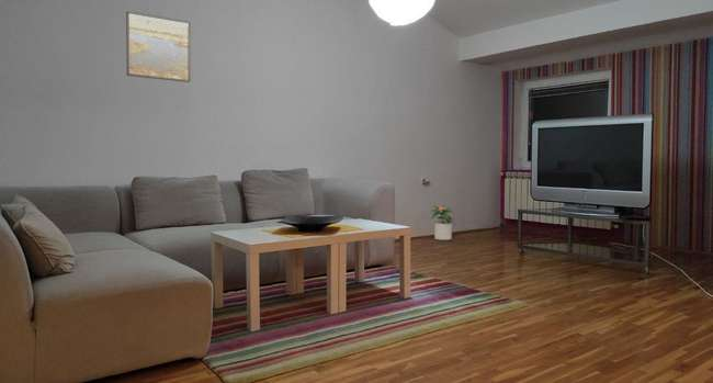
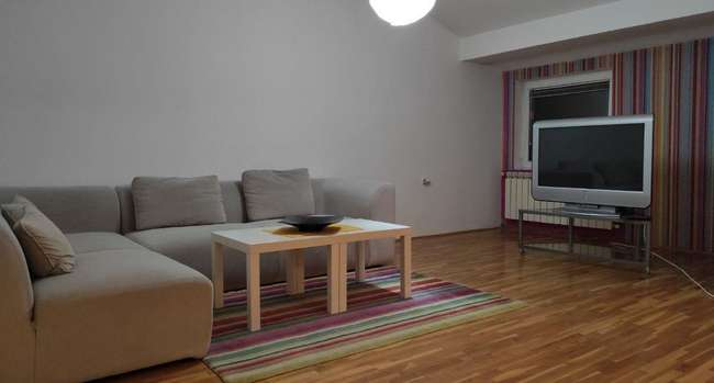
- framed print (159, 47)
- potted plant (442, 222)
